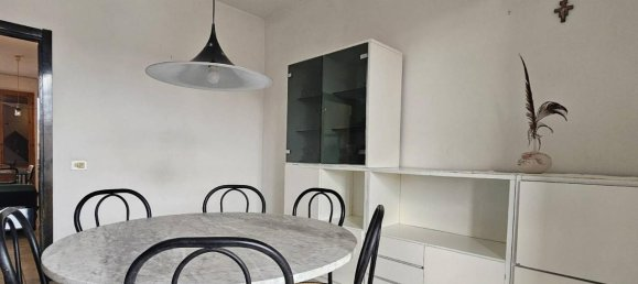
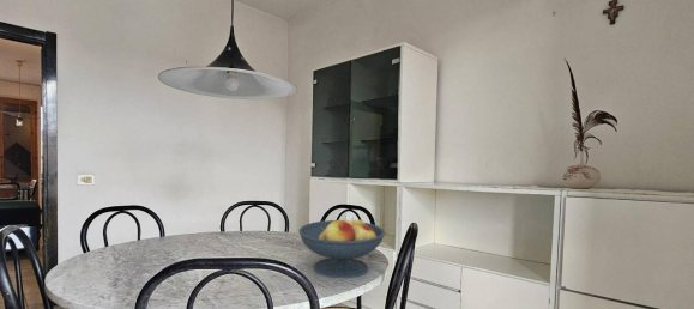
+ fruit bowl (342, 242)
